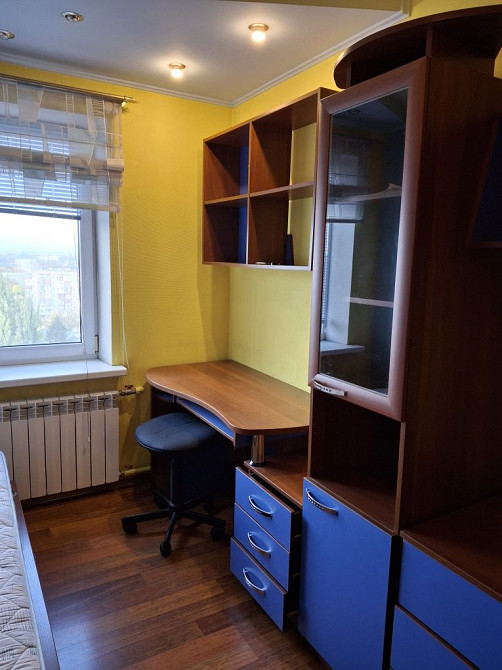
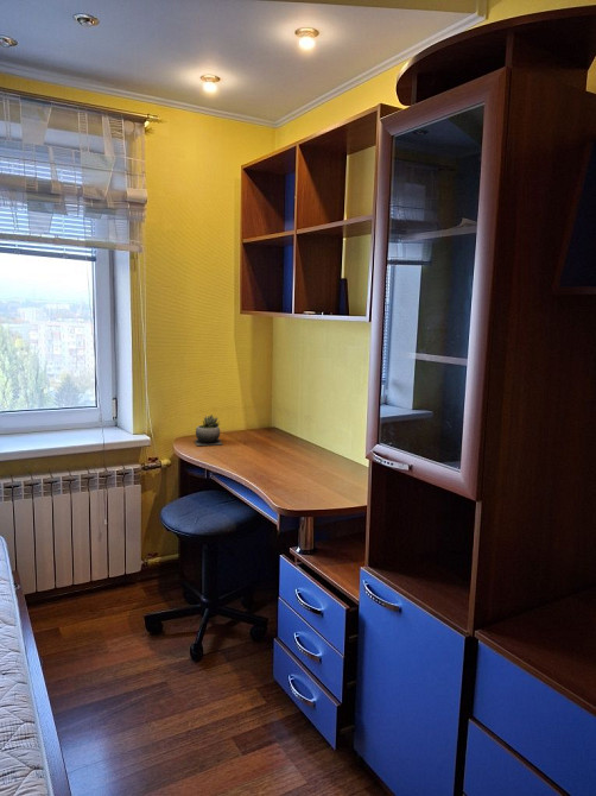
+ succulent plant (208, 428)
